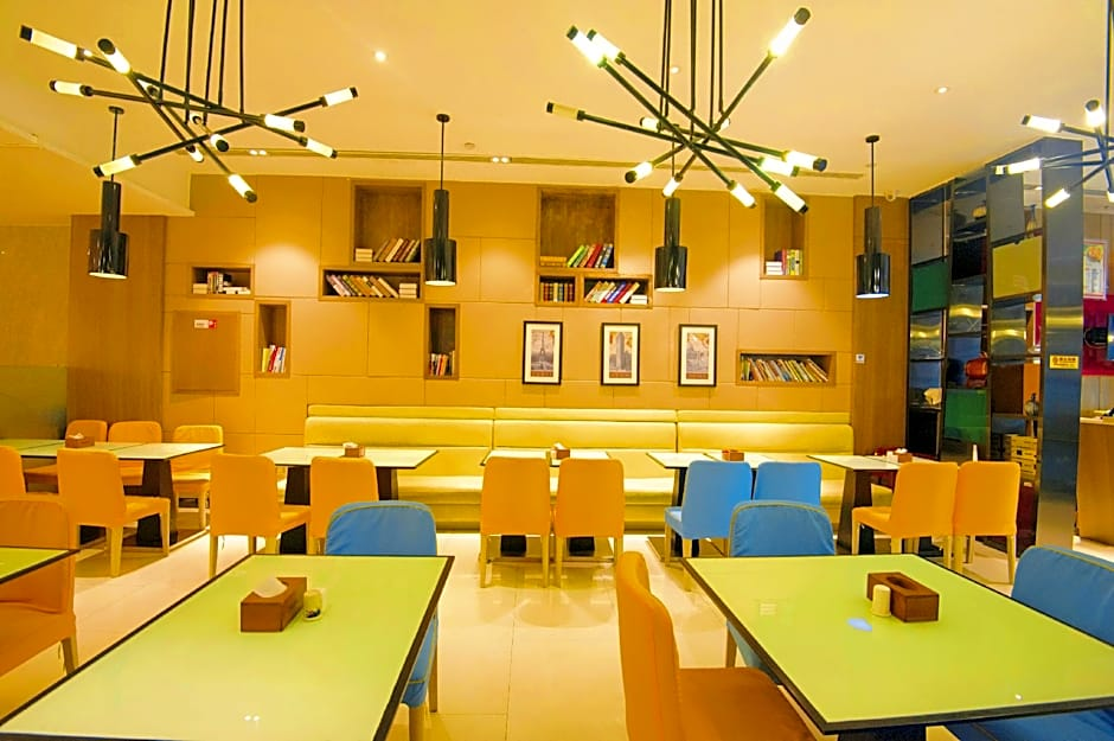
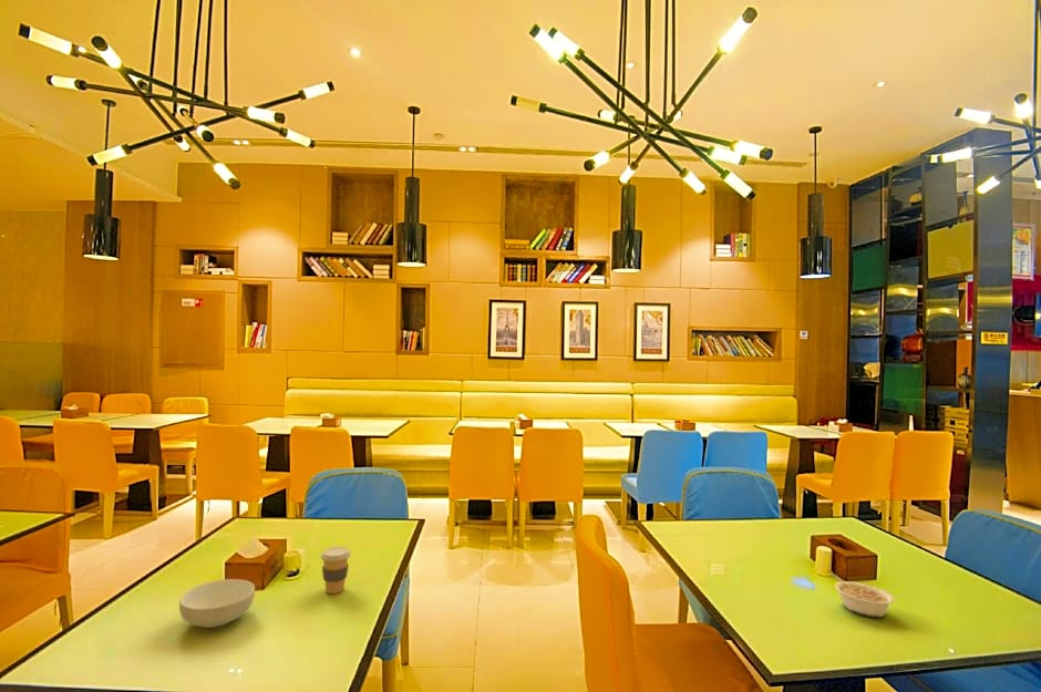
+ legume (860, 598)
+ cereal bowl (217, 606)
+ coffee cup (334, 570)
